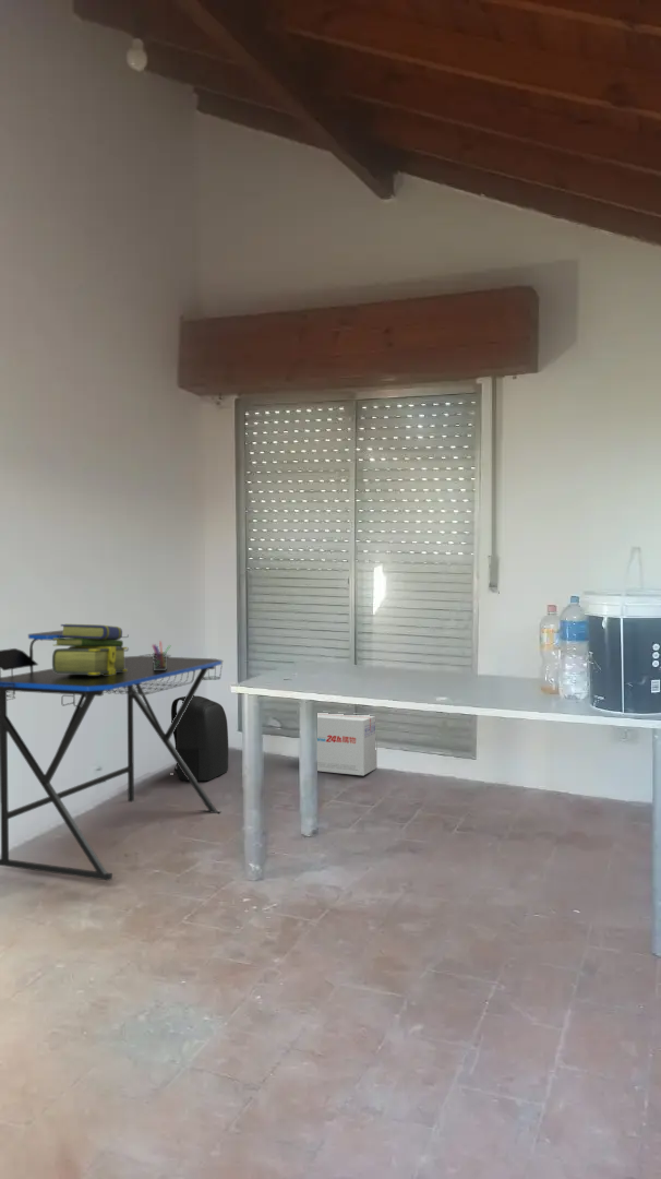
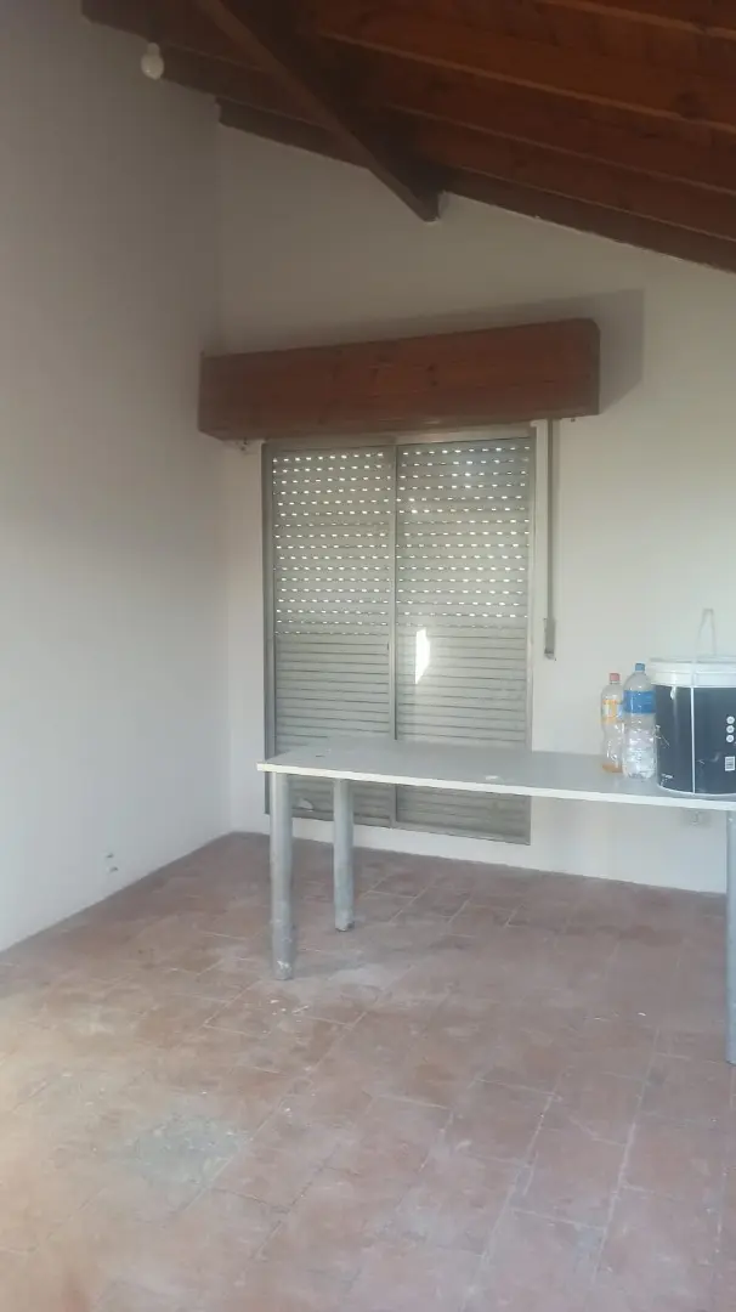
- stack of books (89, 647)
- cardboard box (338, 741)
- desk (128, 735)
- backpack (195, 733)
- pen holder (161, 654)
